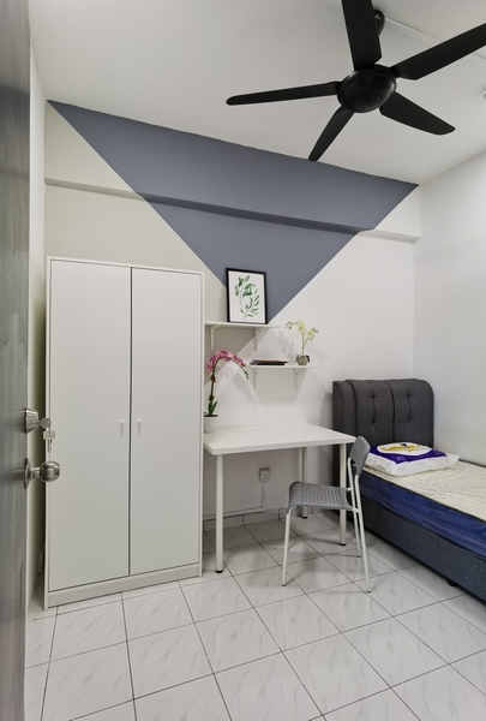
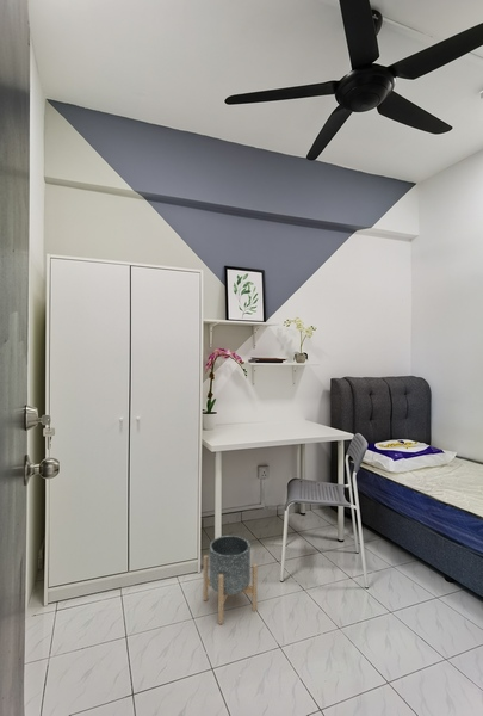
+ planter (229, 574)
